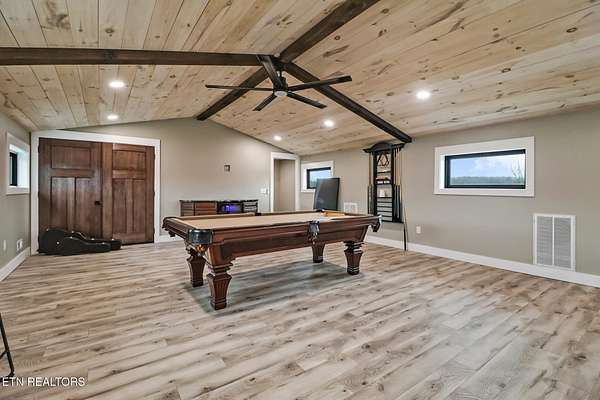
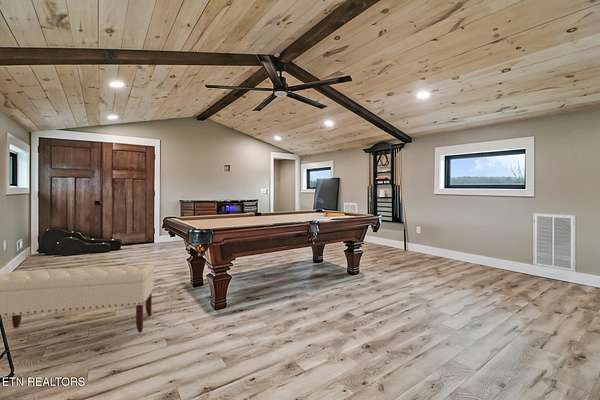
+ bench (77, 300)
